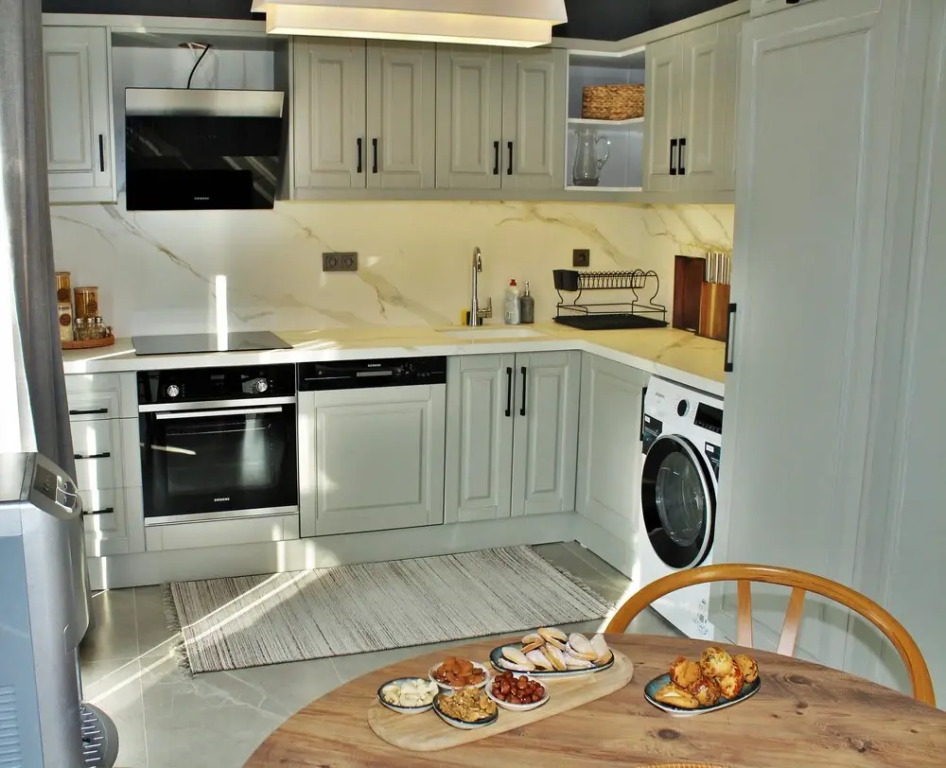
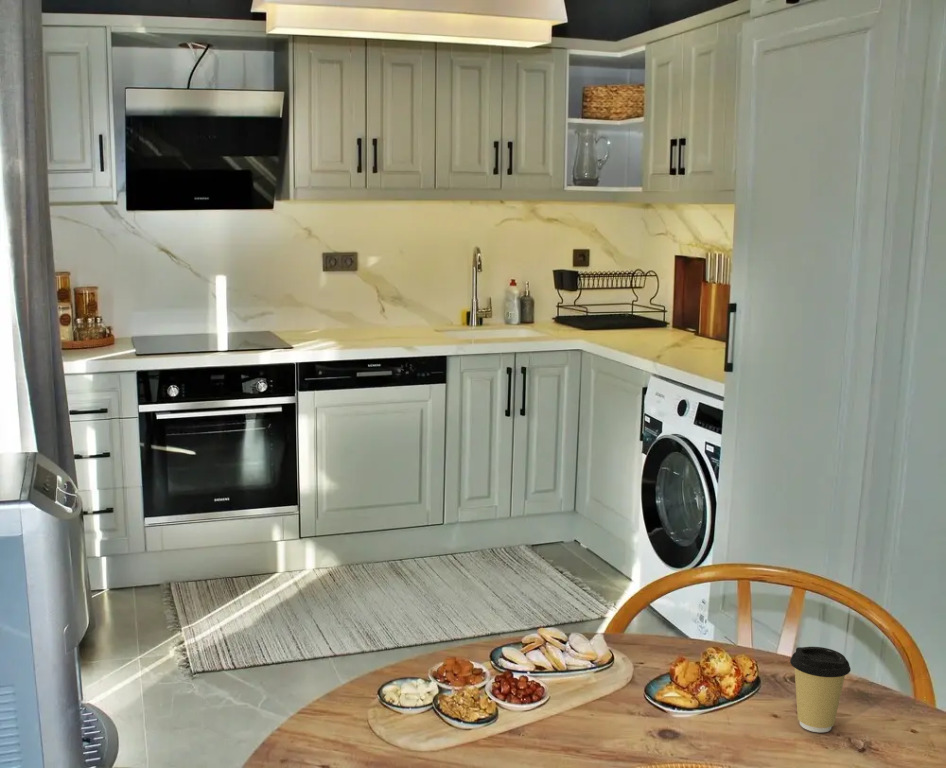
+ coffee cup (818, 689)
